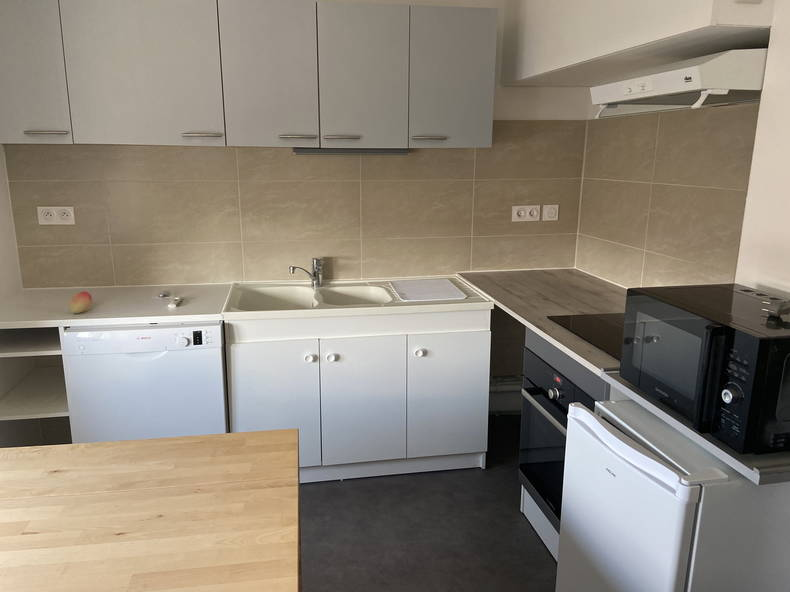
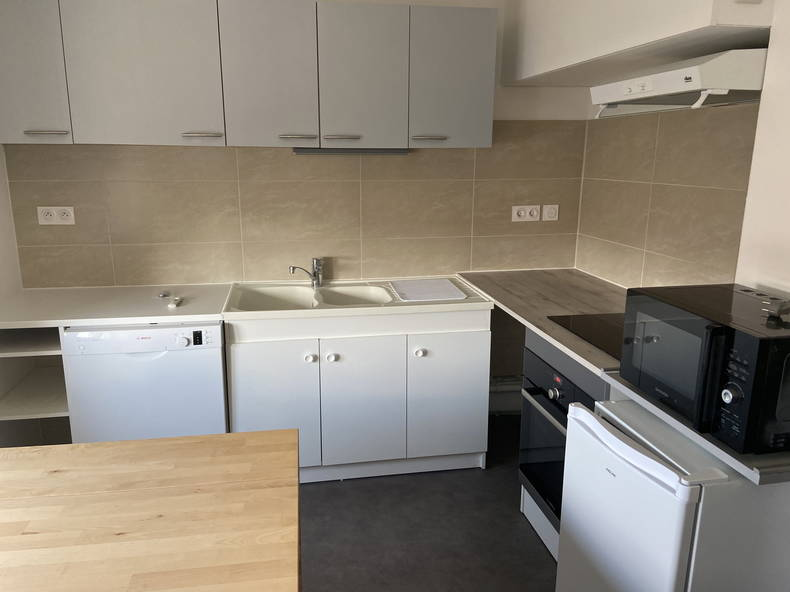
- fruit (81, 302)
